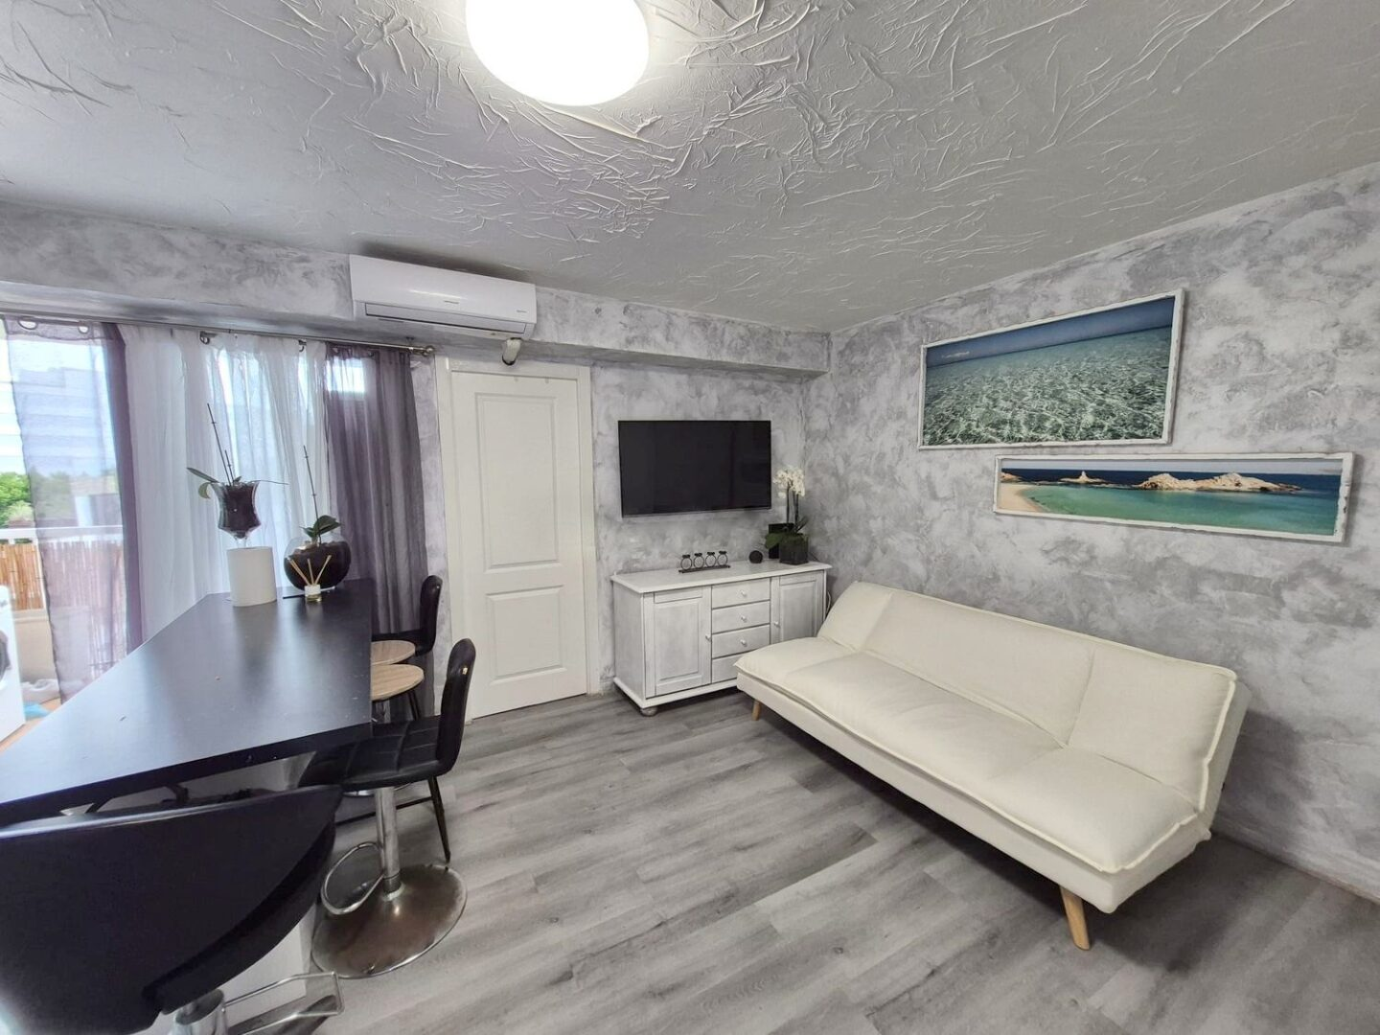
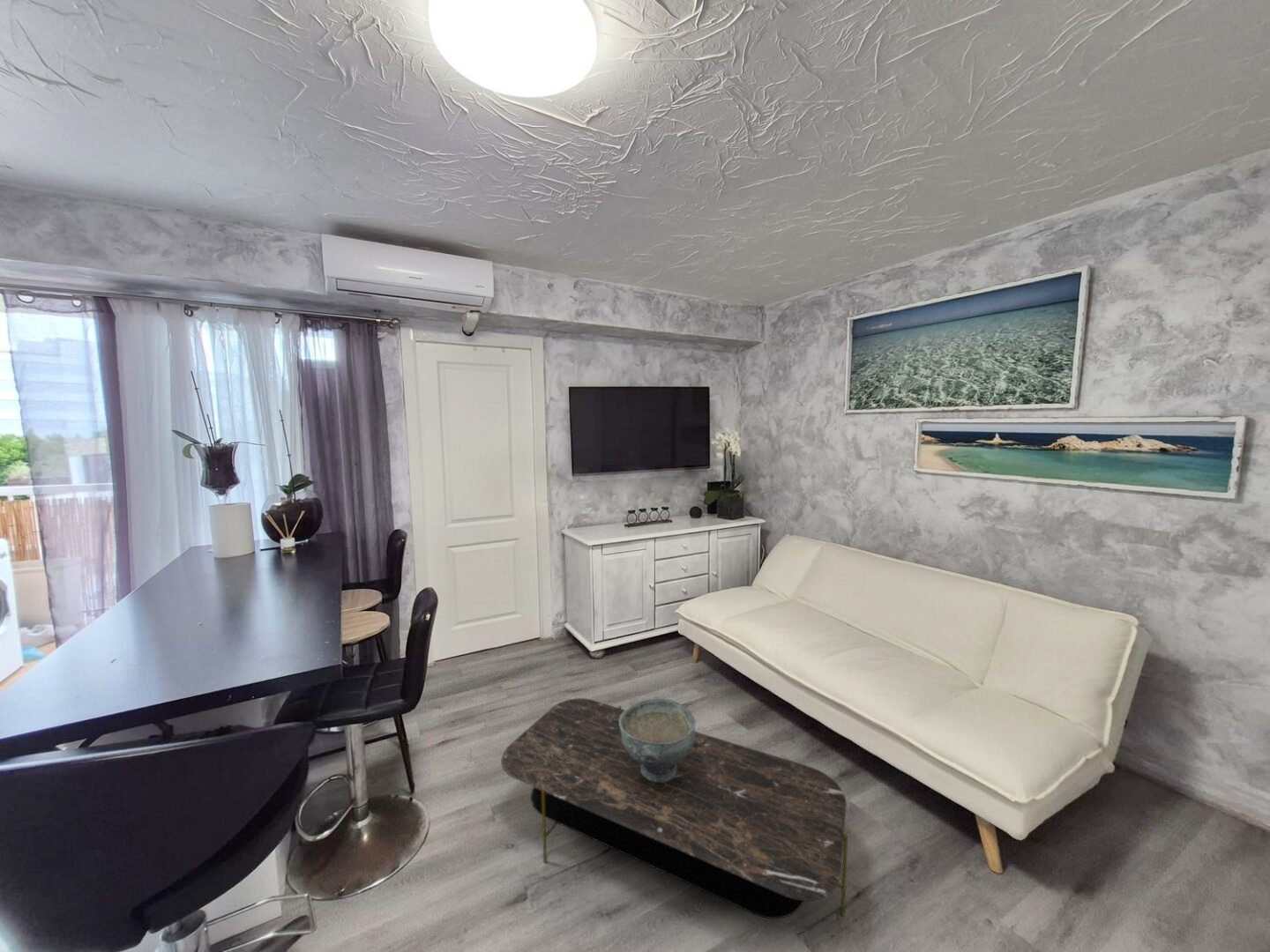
+ coffee table (664, 805)
+ decorative bowl (658, 743)
